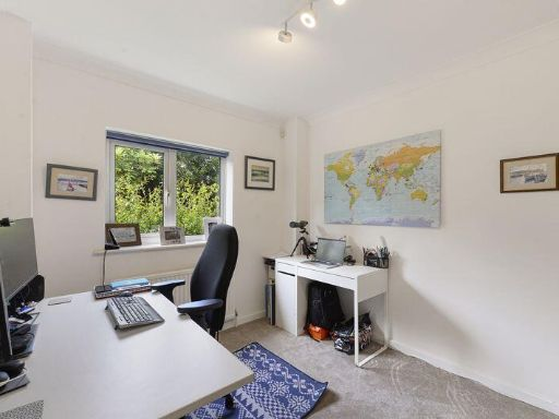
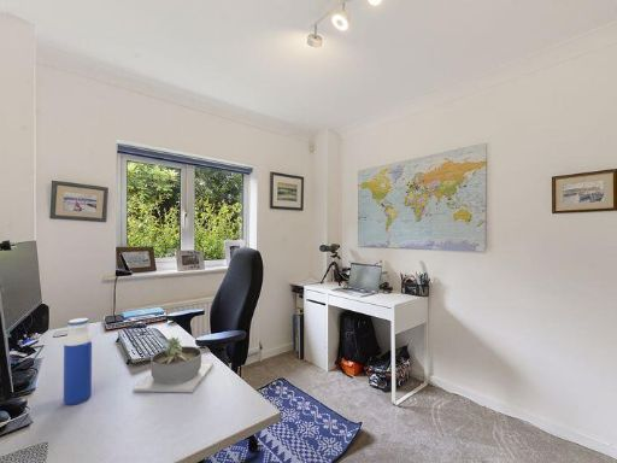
+ succulent planter (176, 357)
+ water bottle (77, 359)
